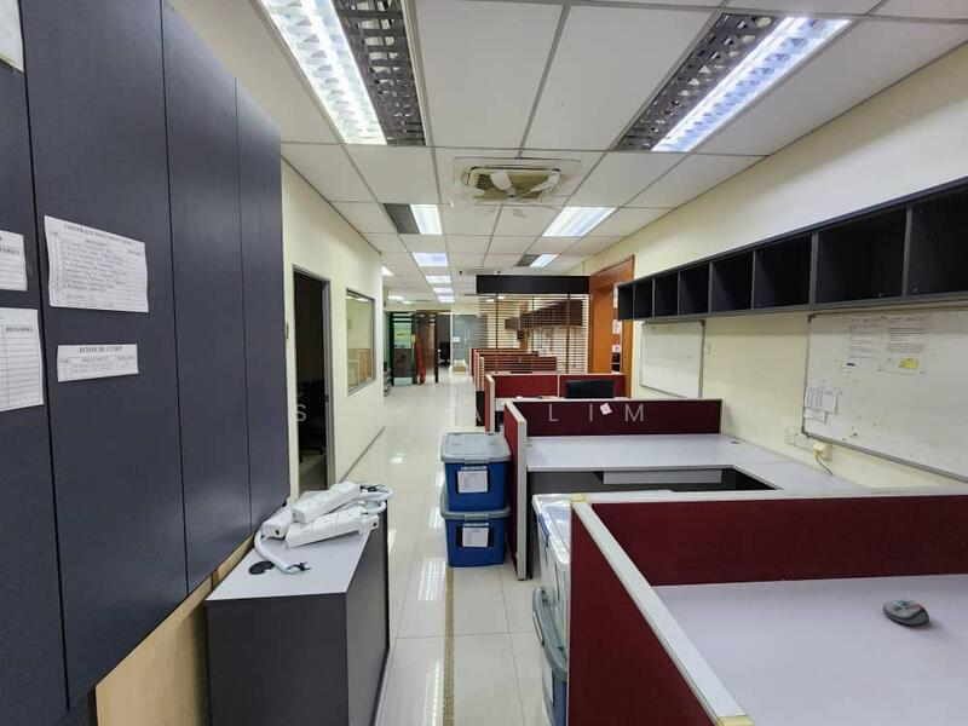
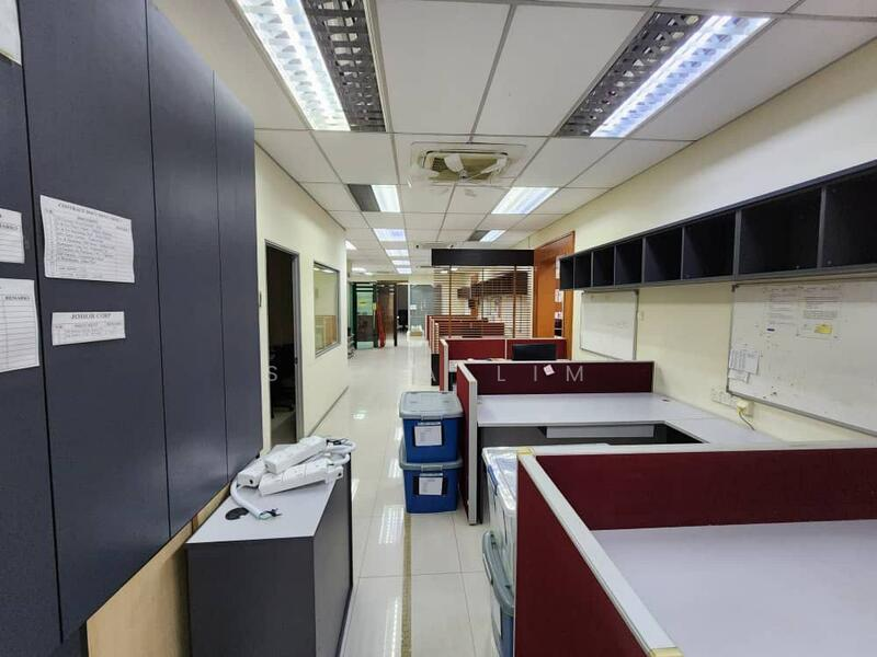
- computer mouse (905, 610)
